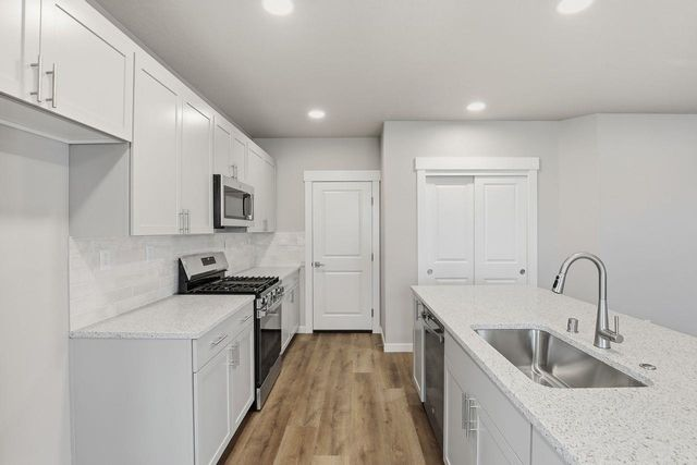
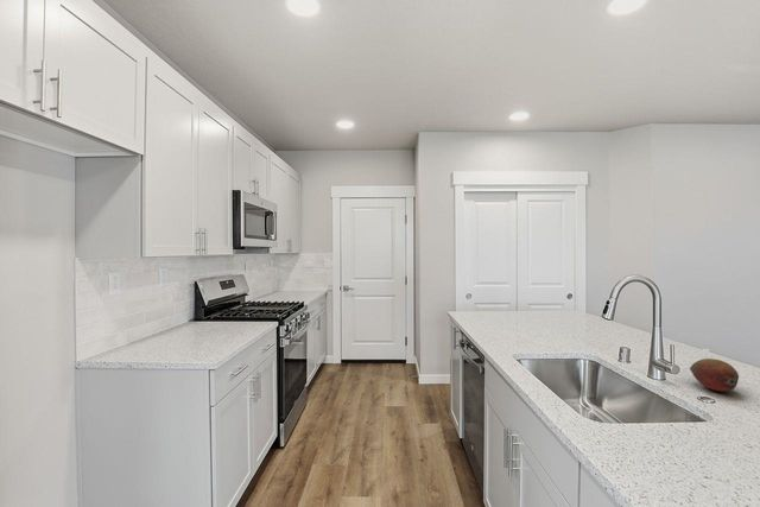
+ fruit (714, 373)
